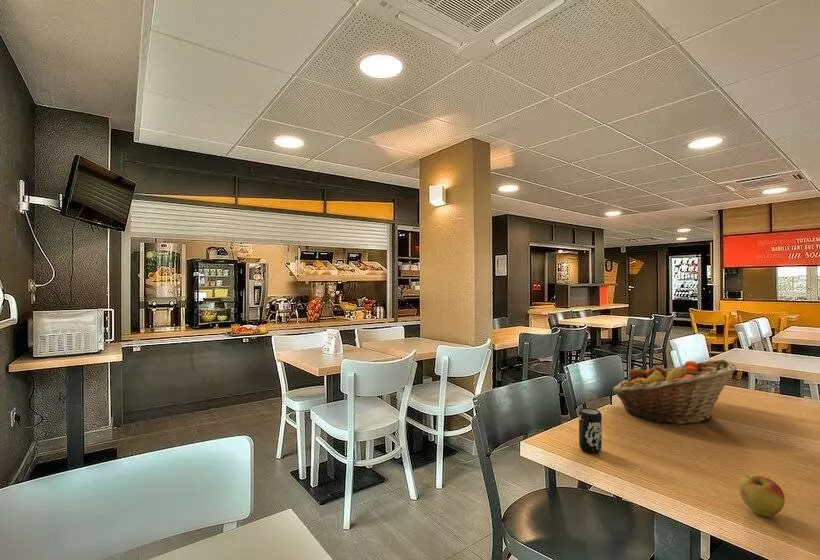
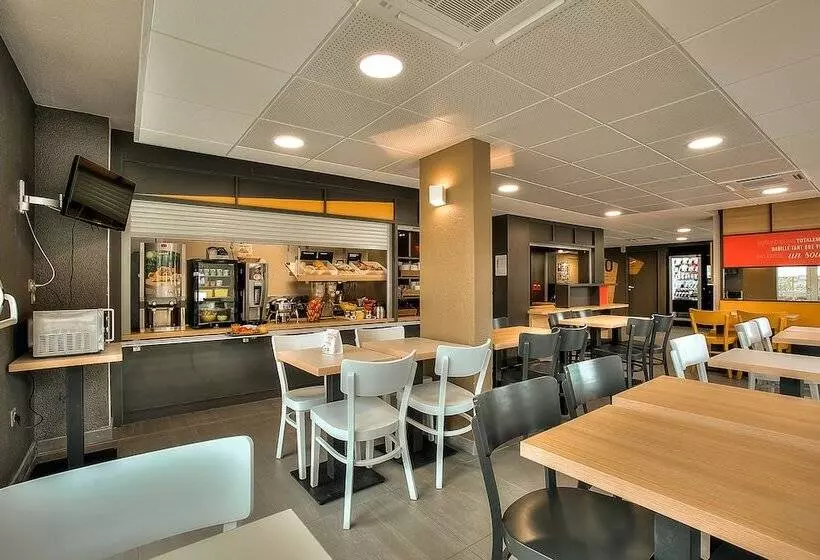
- beverage can (590, 430)
- fruit basket (672, 385)
- apple (761, 495)
